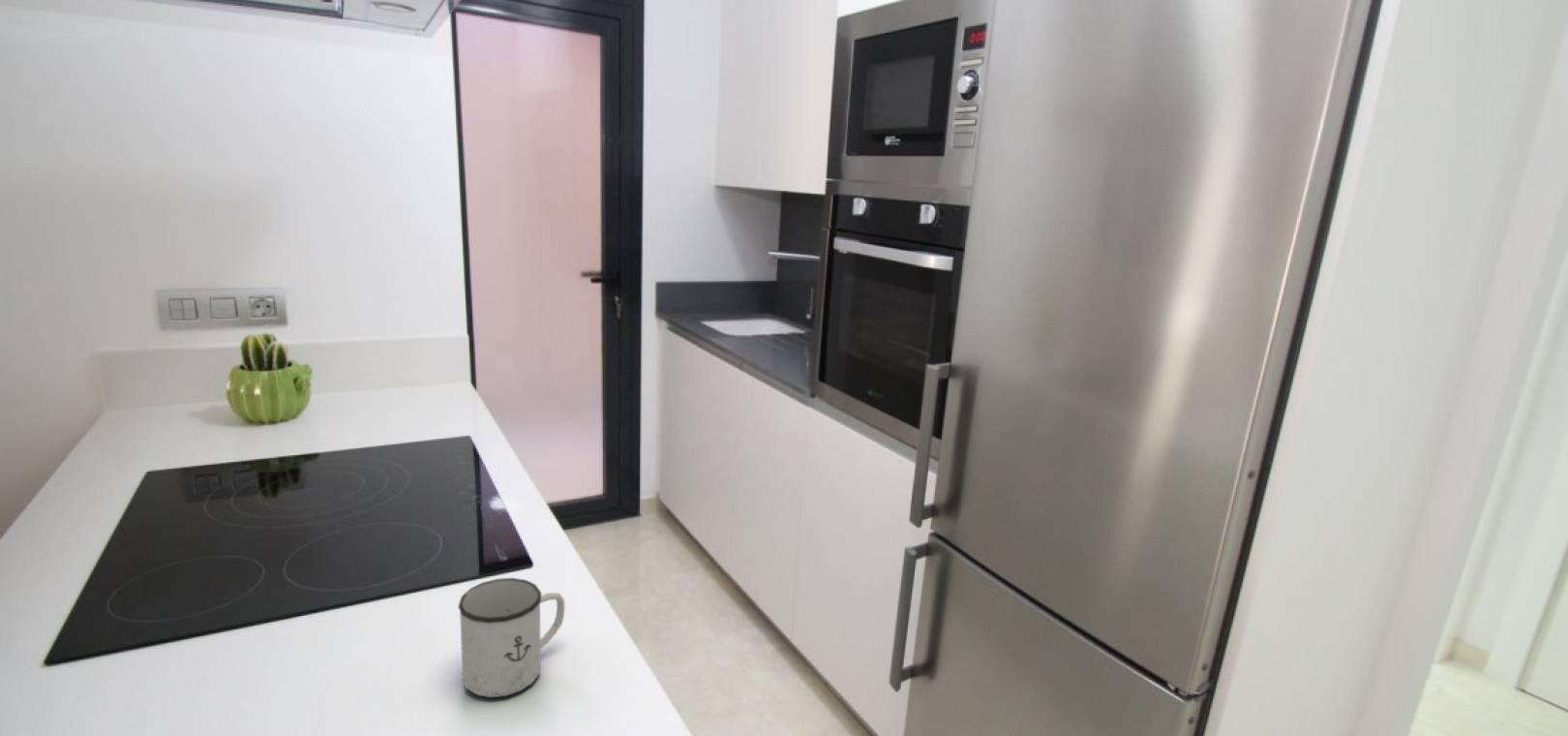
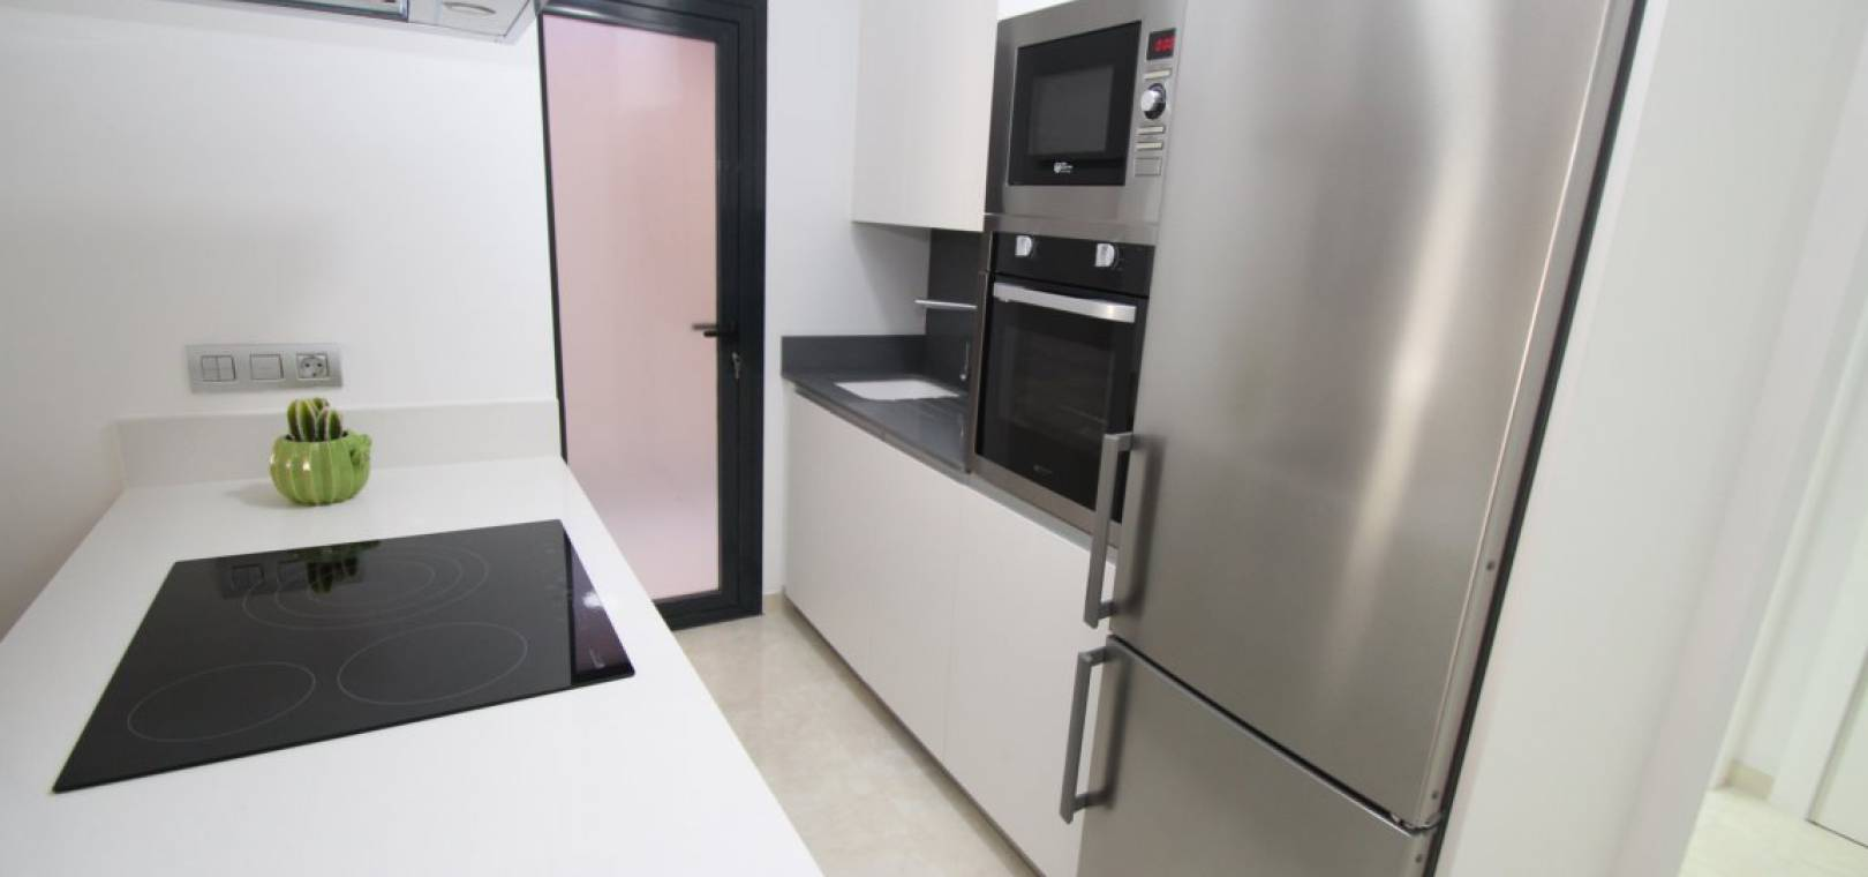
- mug (516, 630)
